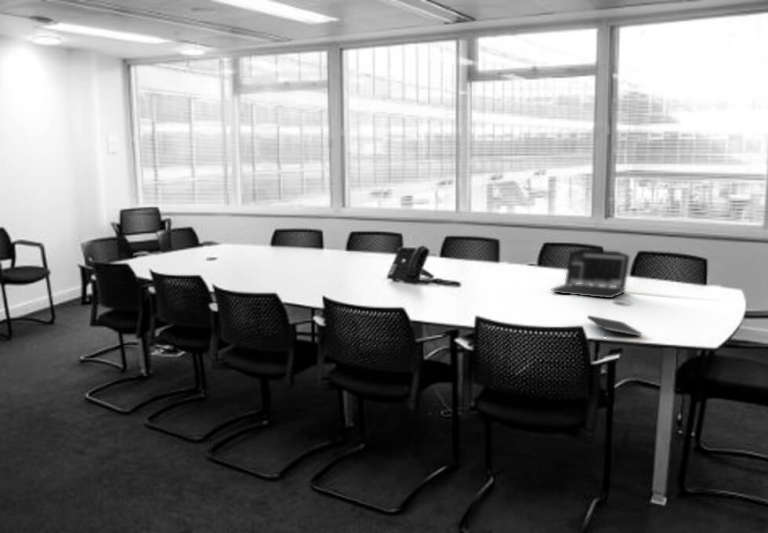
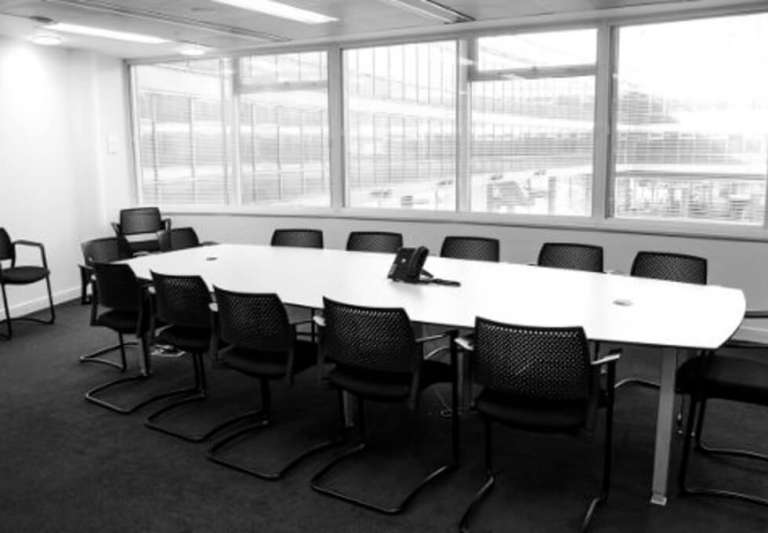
- notepad (613, 325)
- laptop (590, 272)
